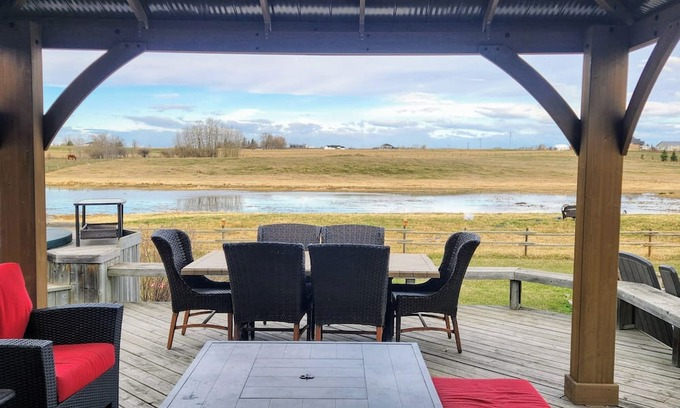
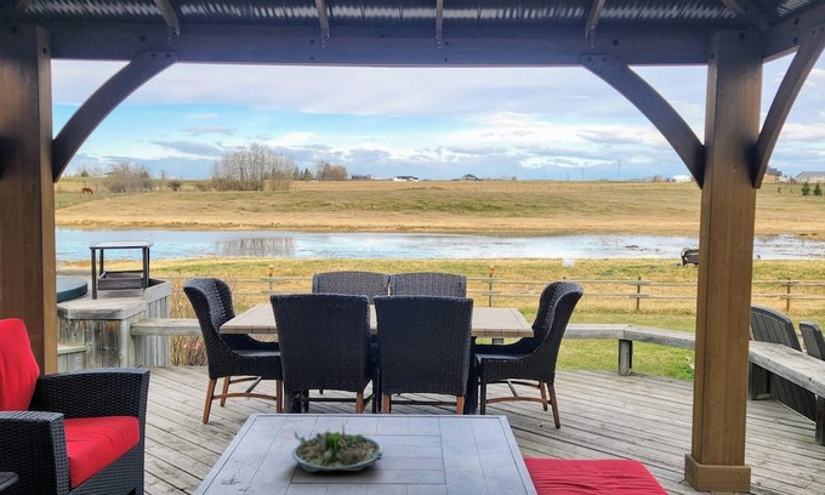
+ succulent planter (337, 442)
